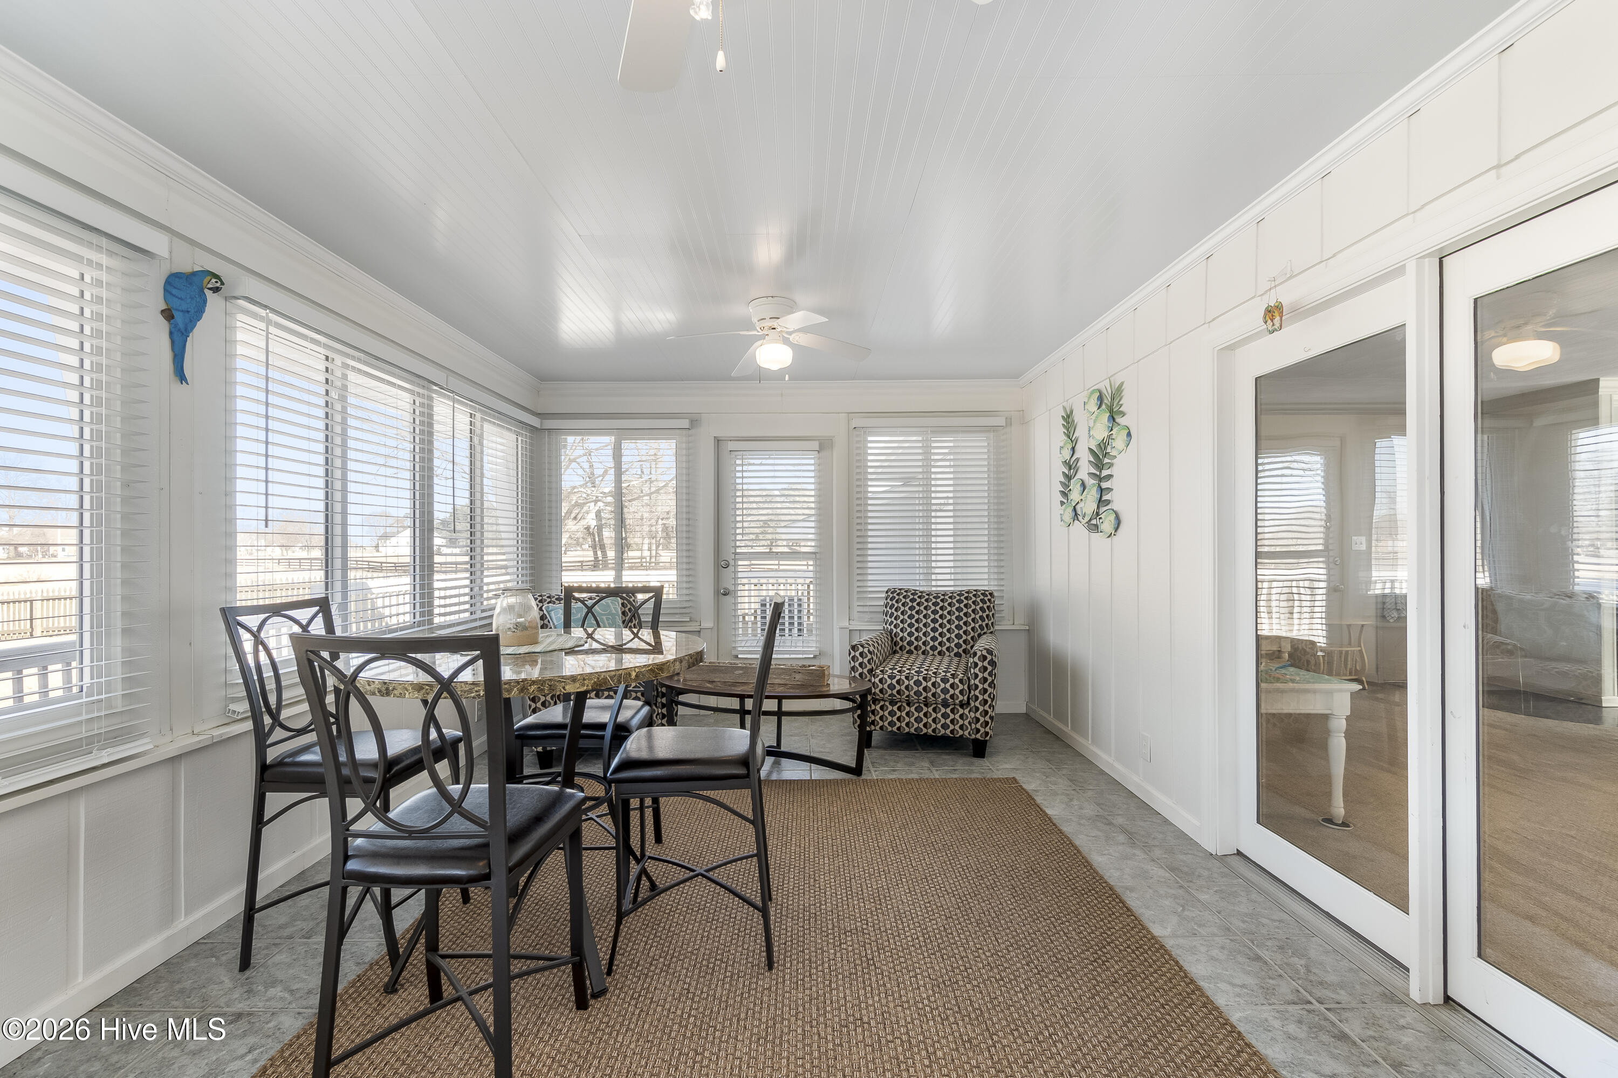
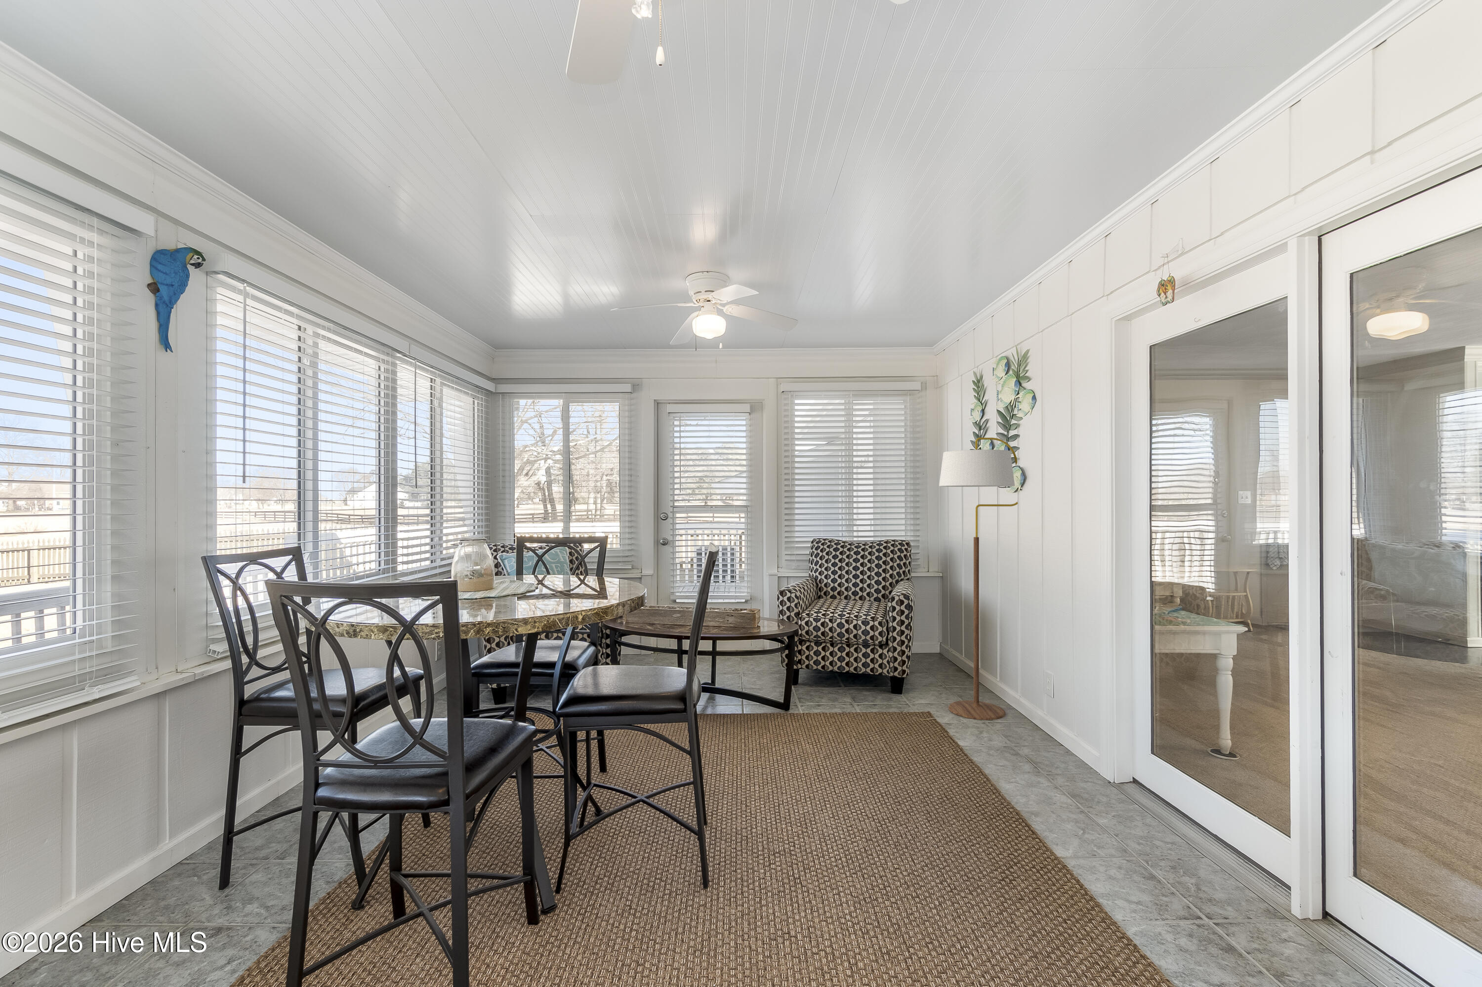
+ floor lamp (978, 574)
